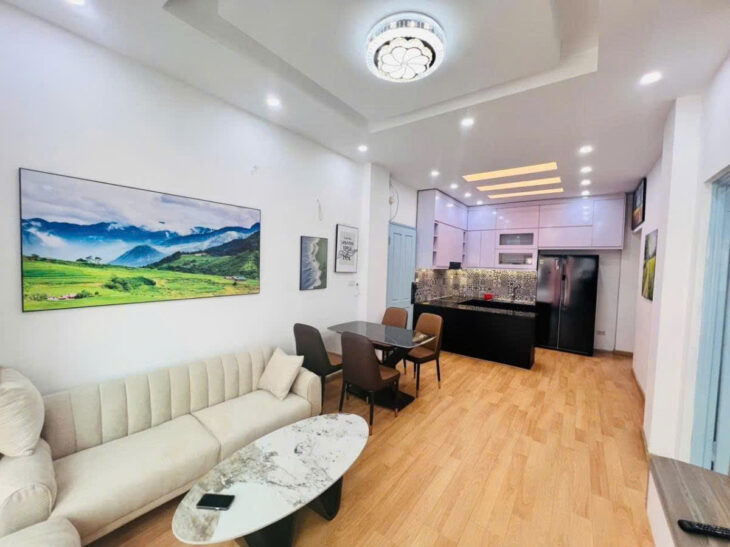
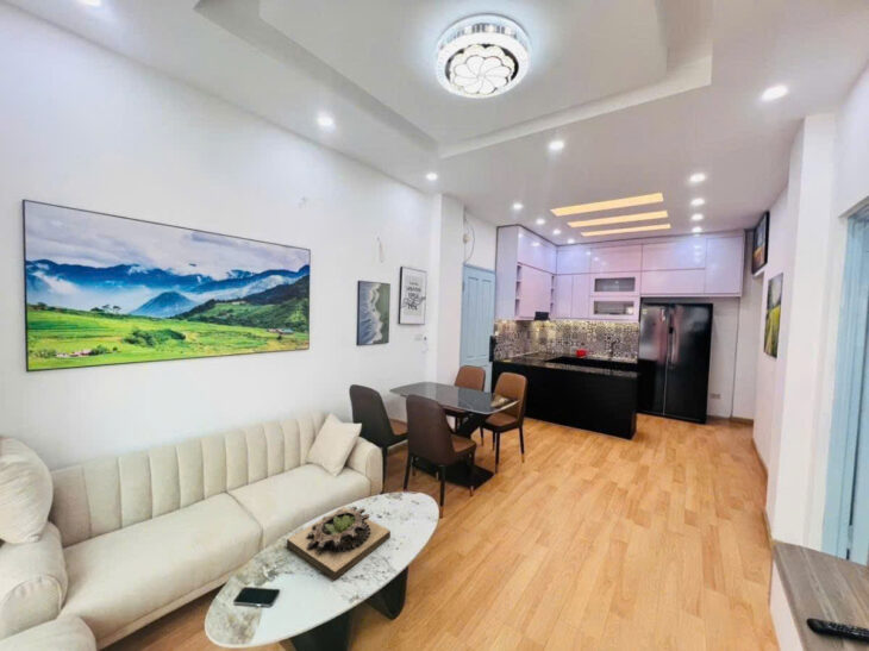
+ succulent planter (339, 530)
